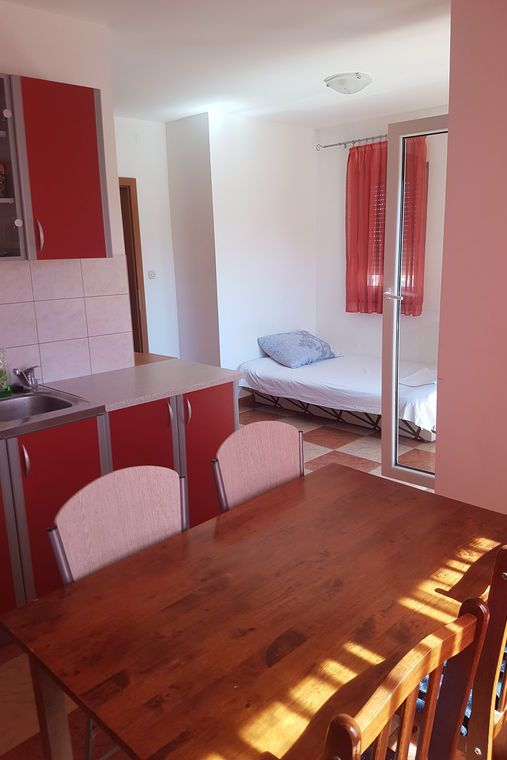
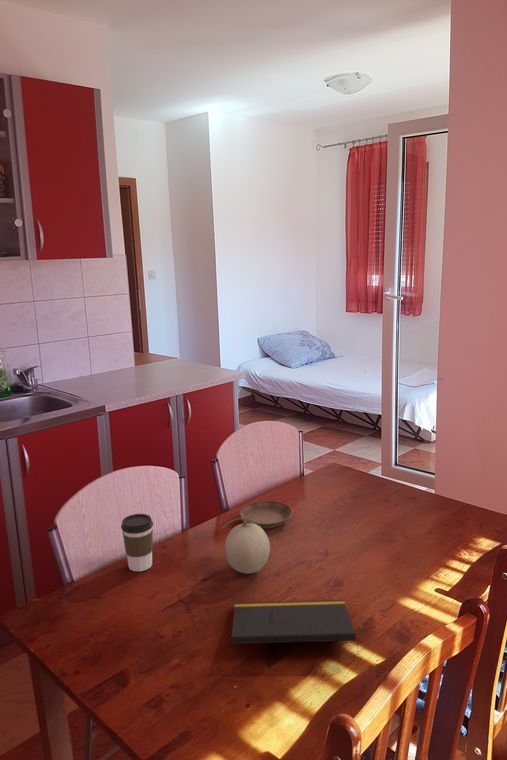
+ saucer (266, 515)
+ fruit (245, 541)
+ coffee cup (138, 542)
+ notepad (291, 620)
